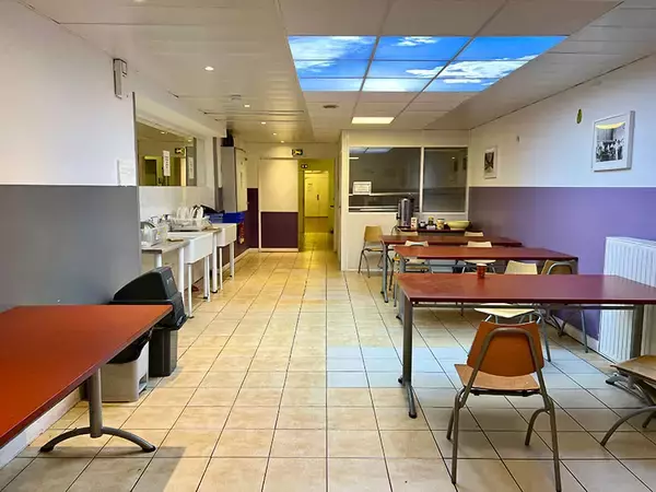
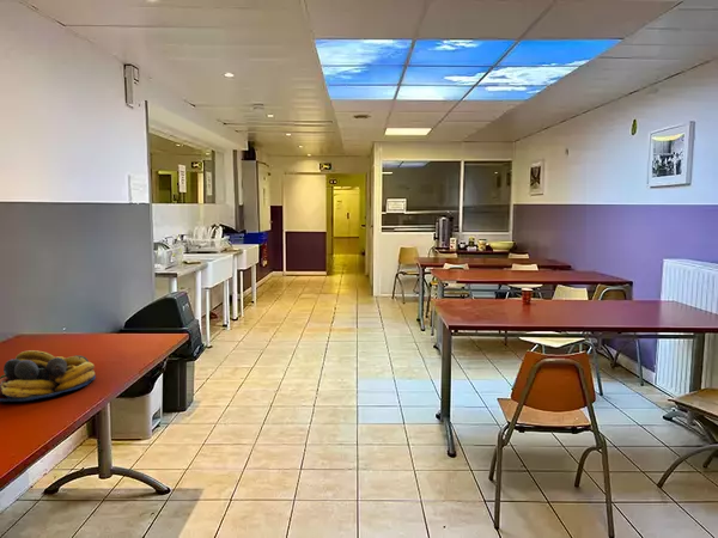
+ fruit bowl (39, 368)
